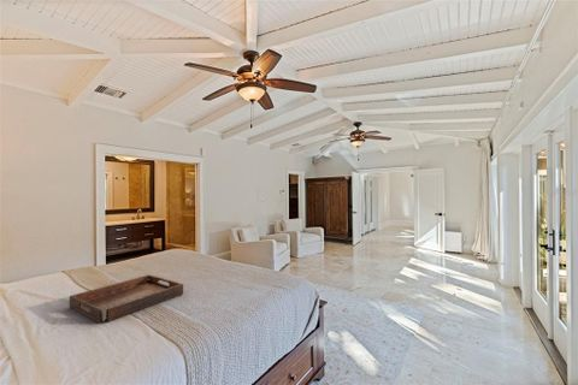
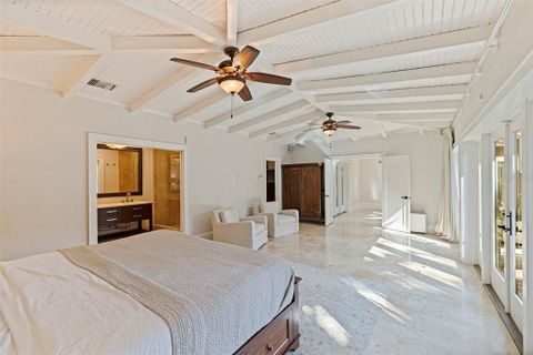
- serving tray (129, 295)
